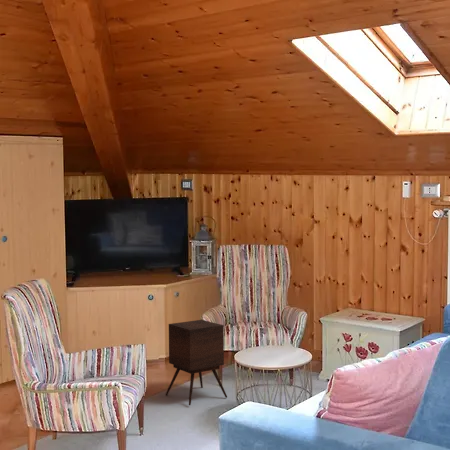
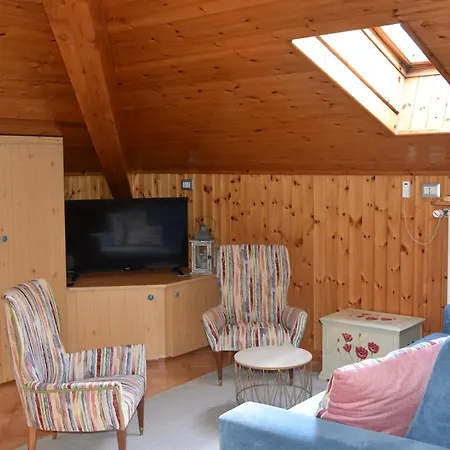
- side table (196, 360)
